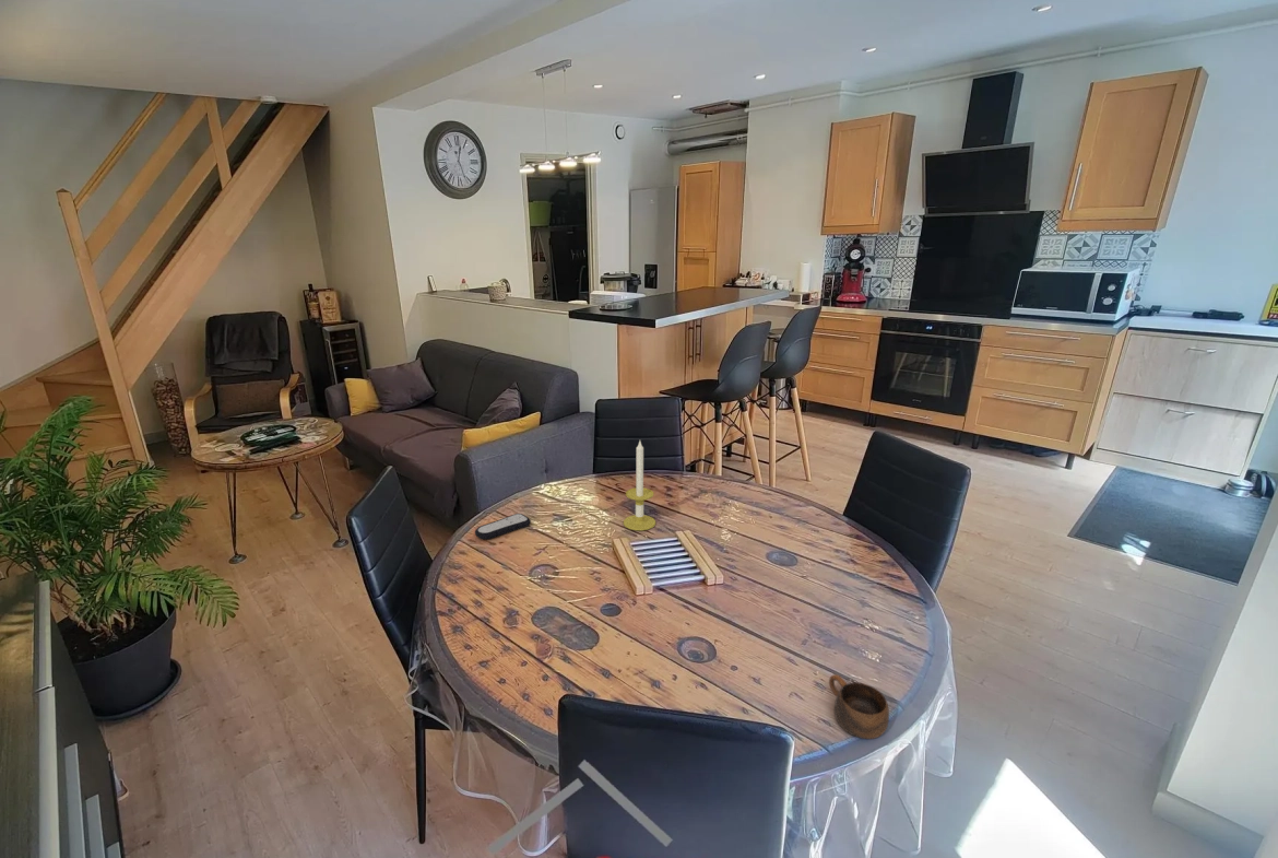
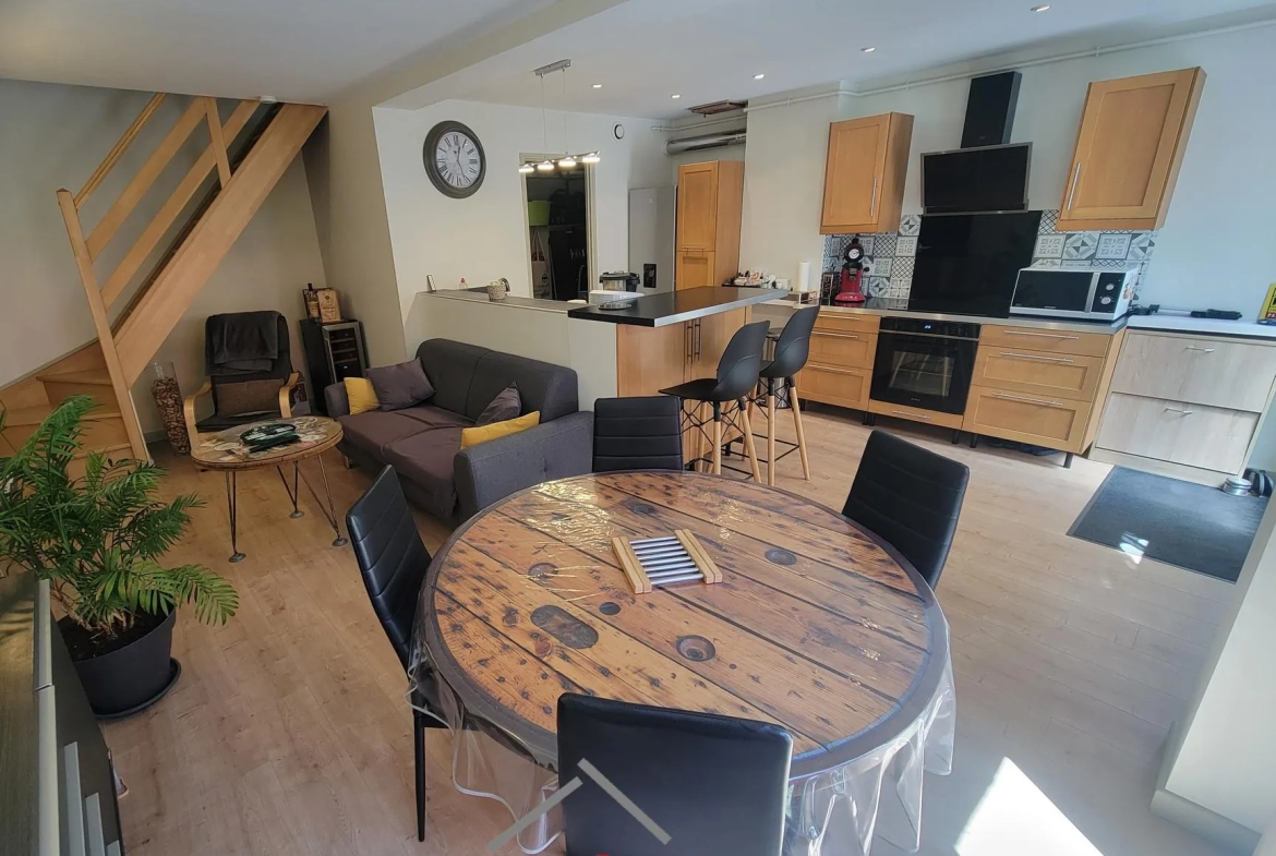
- candle (639, 482)
- cup (856, 703)
- remote control (502, 526)
